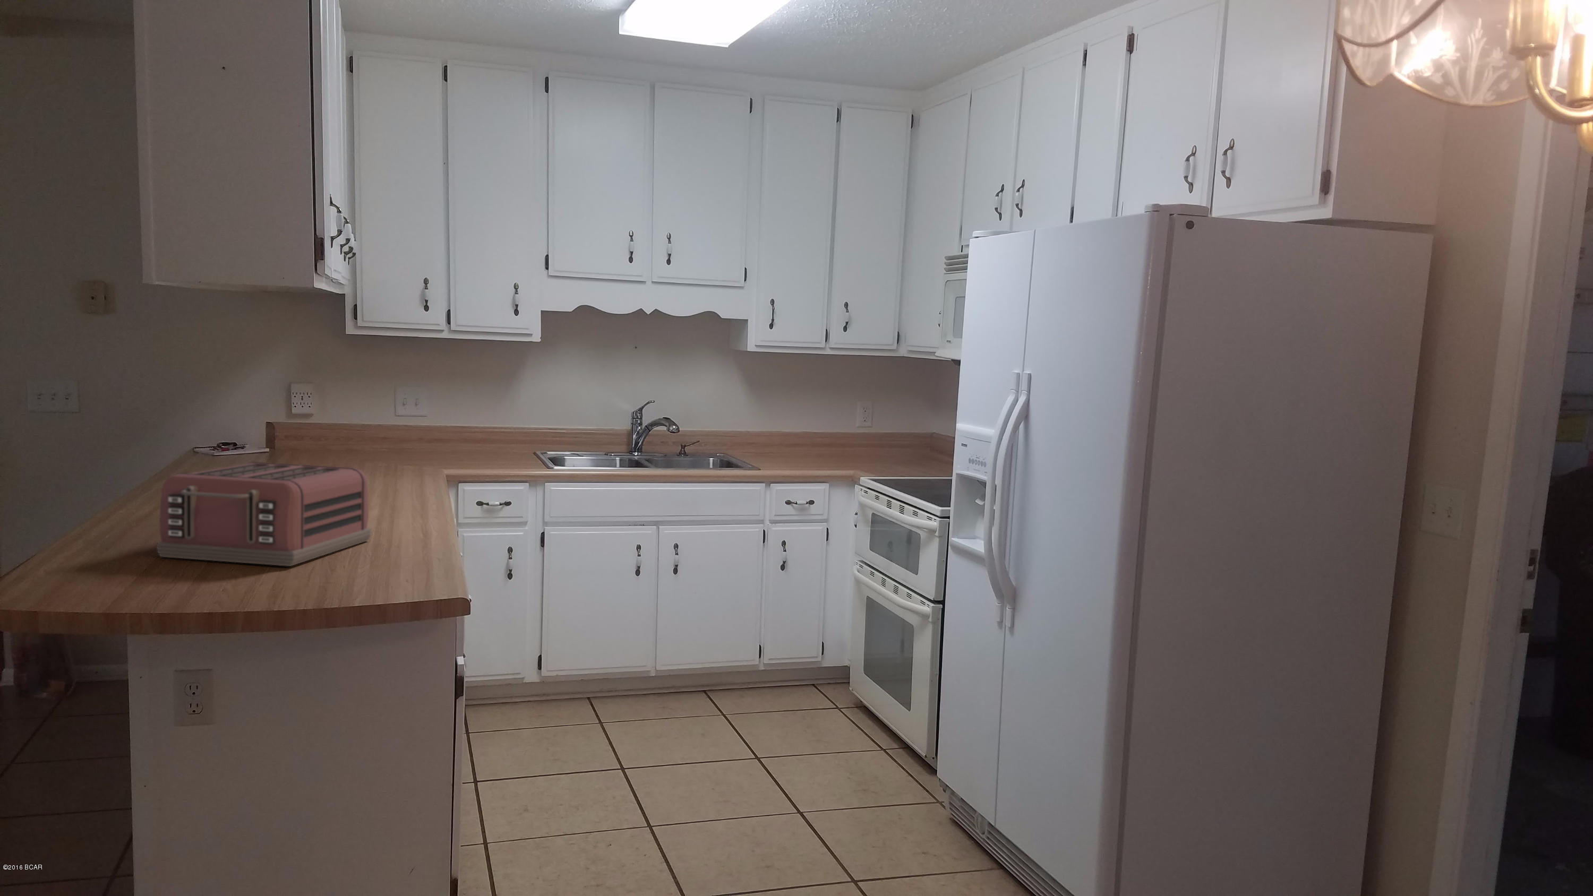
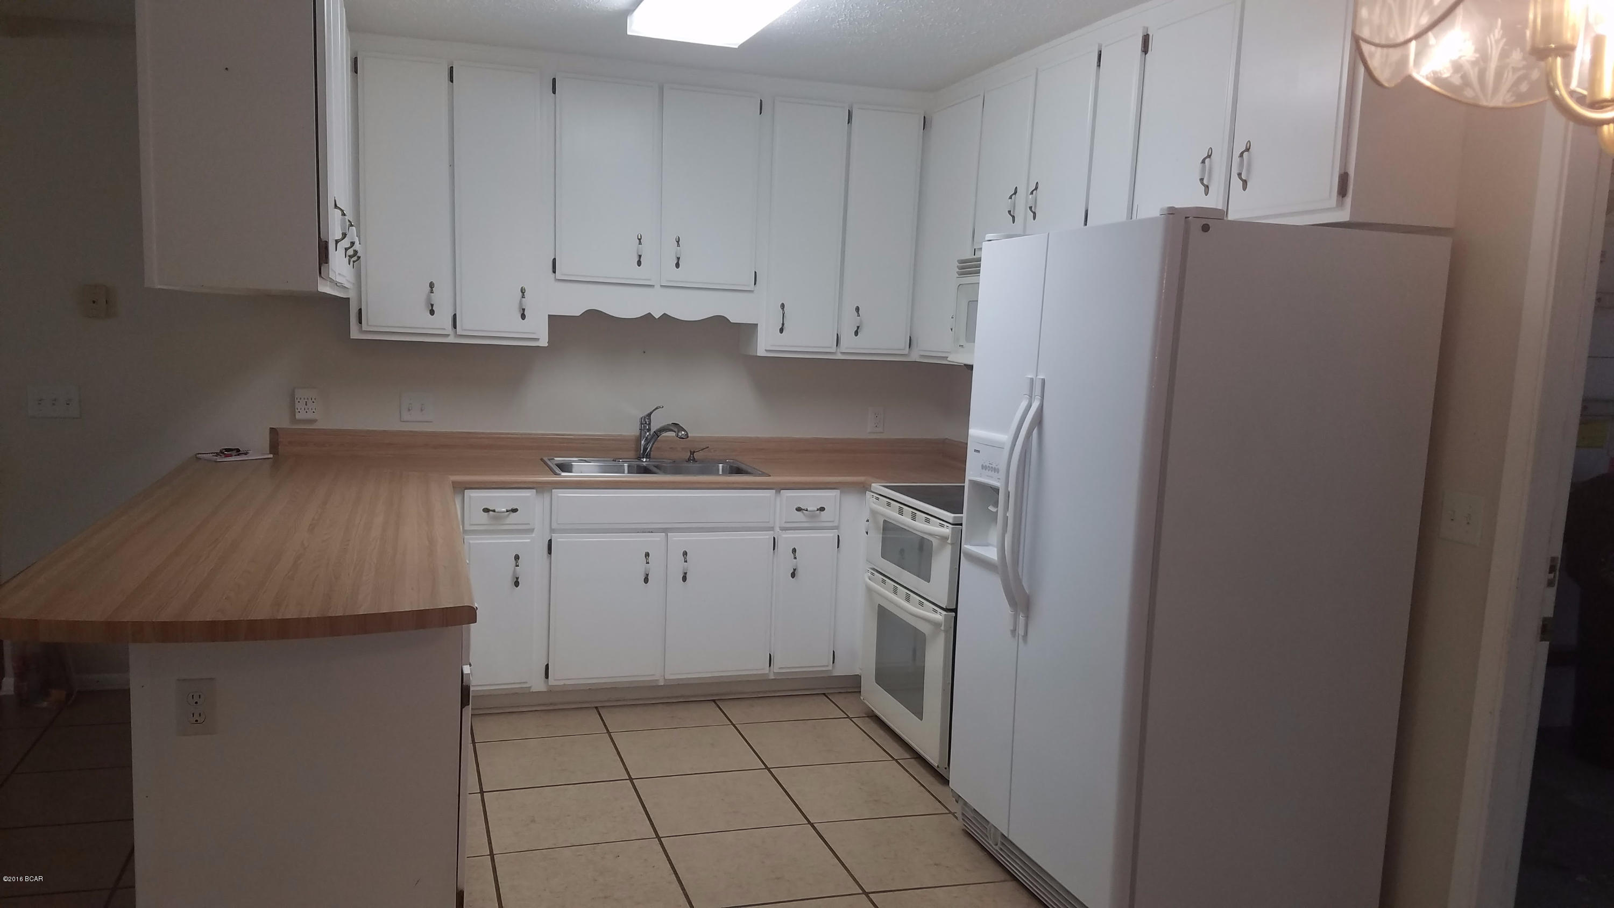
- toaster (265, 511)
